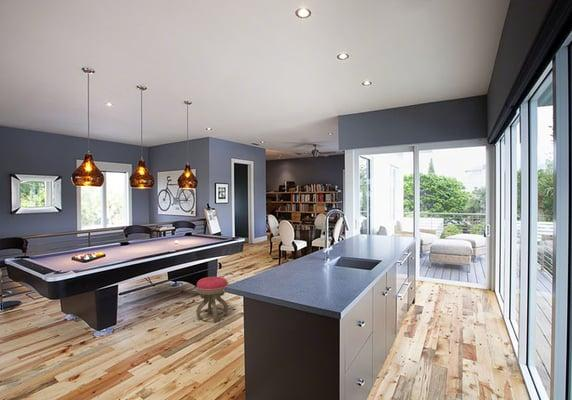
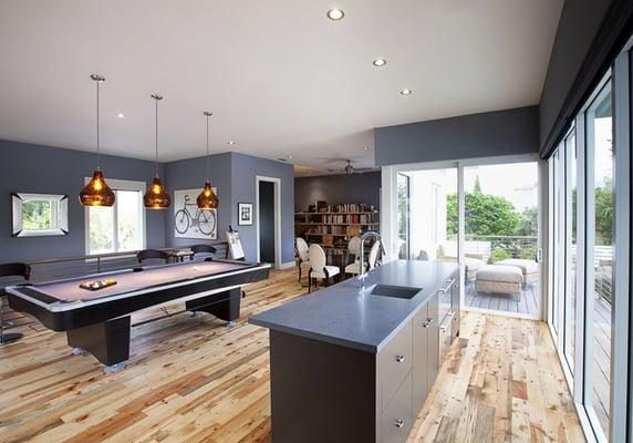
- stool (212, 298)
